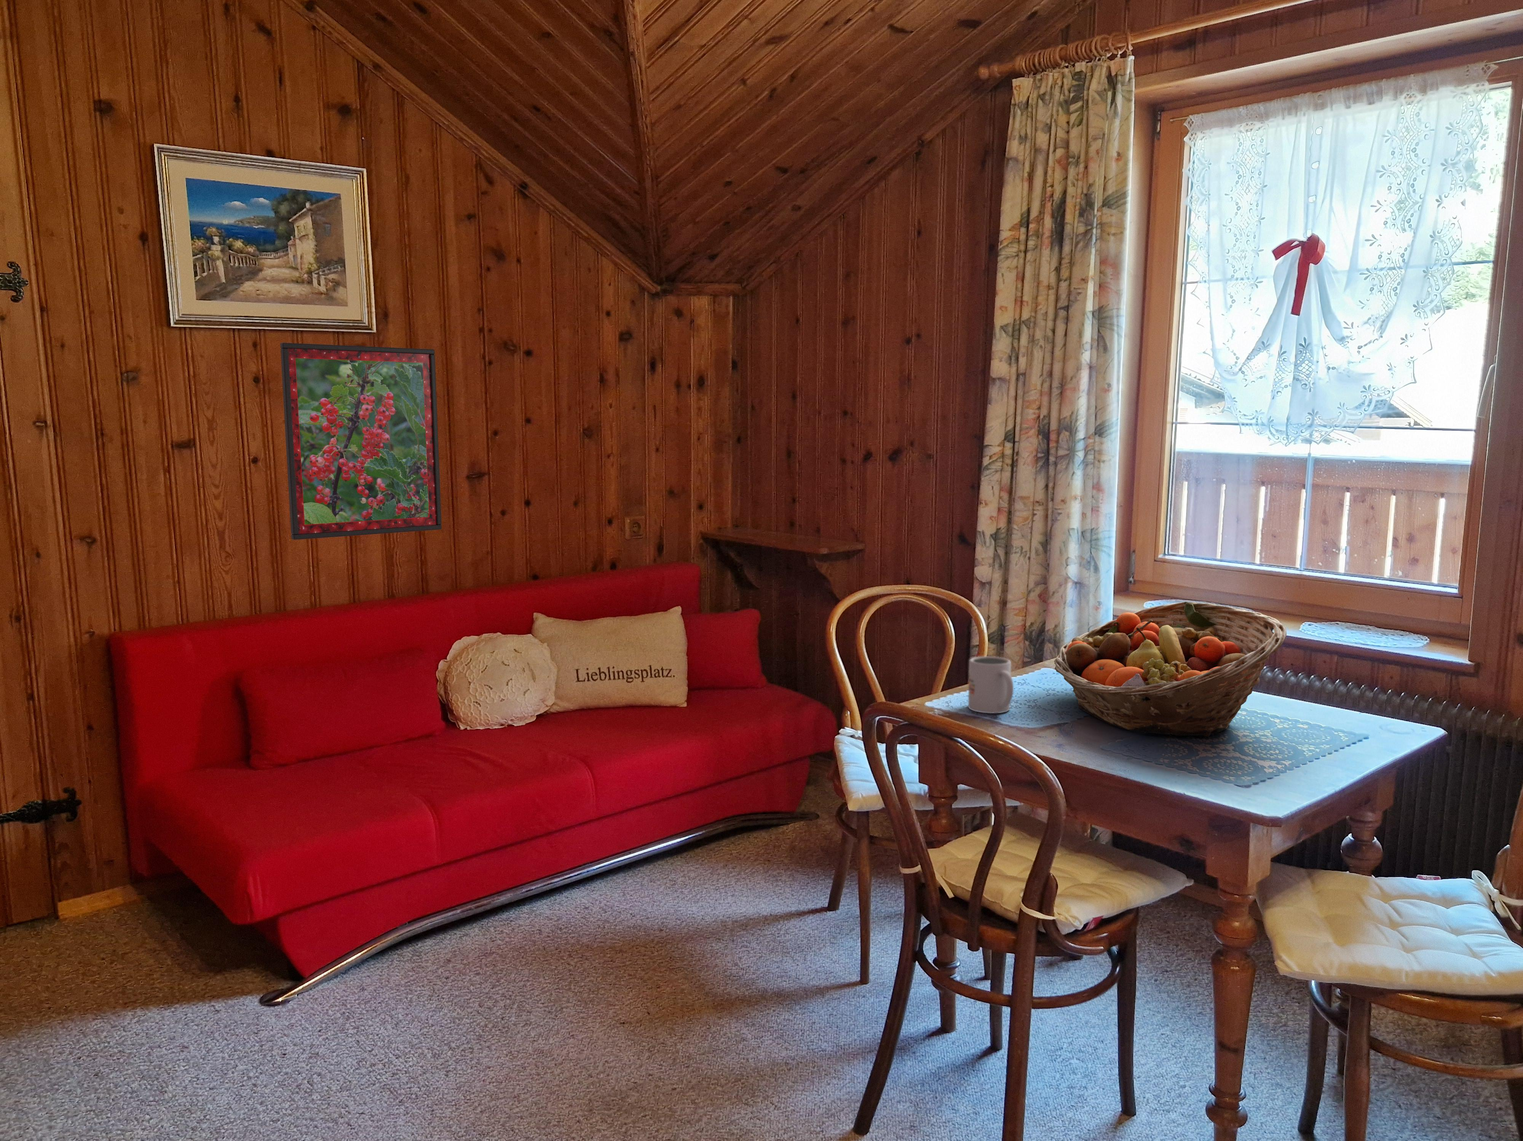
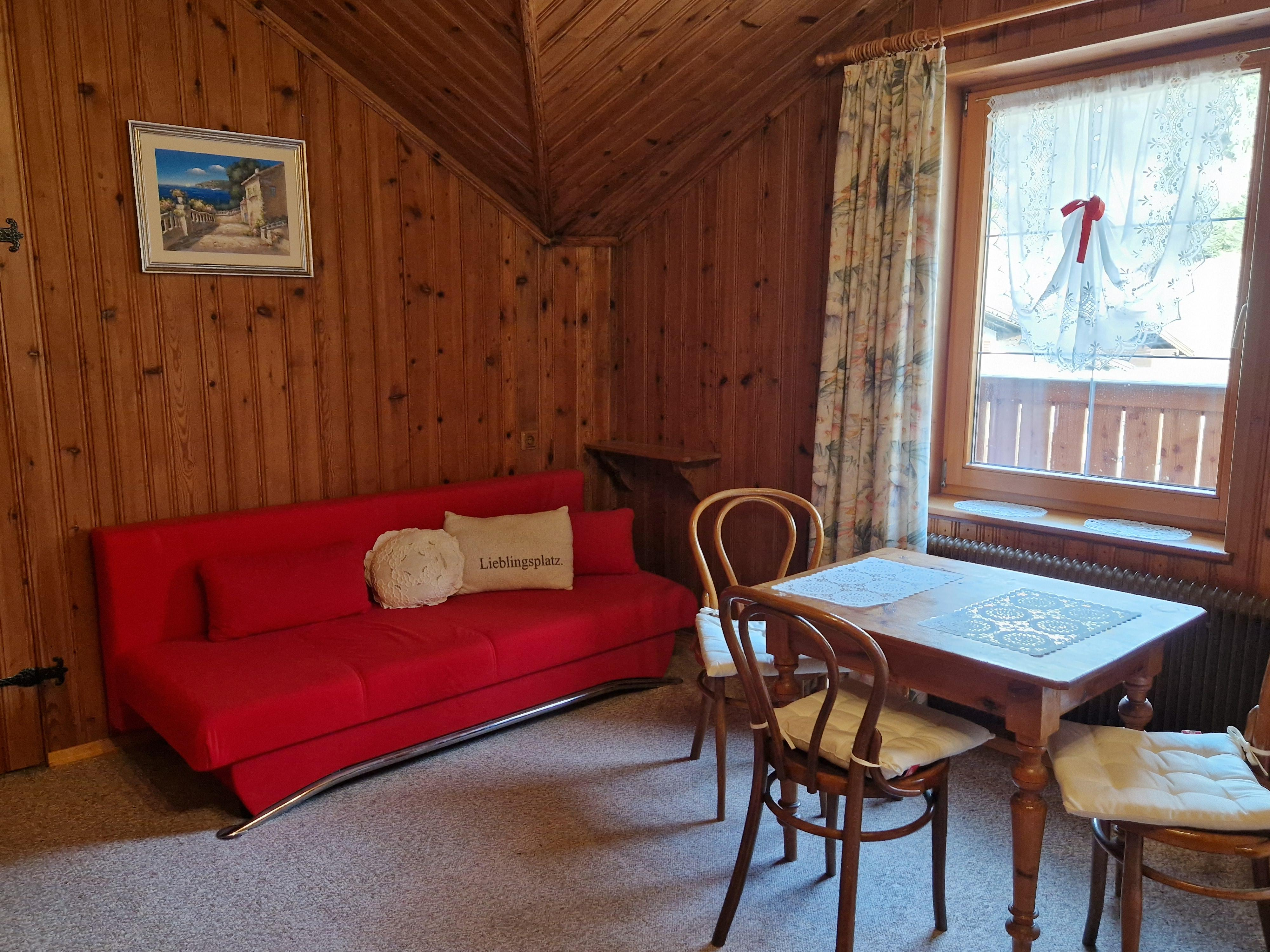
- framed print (365, 441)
- mug (994, 686)
- fruit basket (1164, 663)
